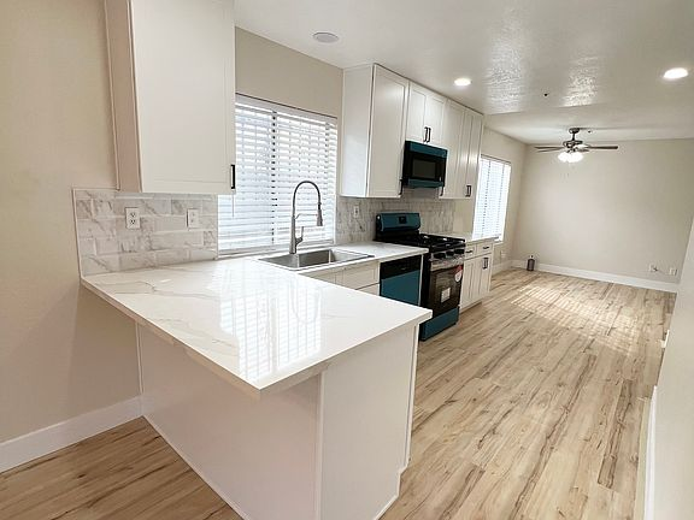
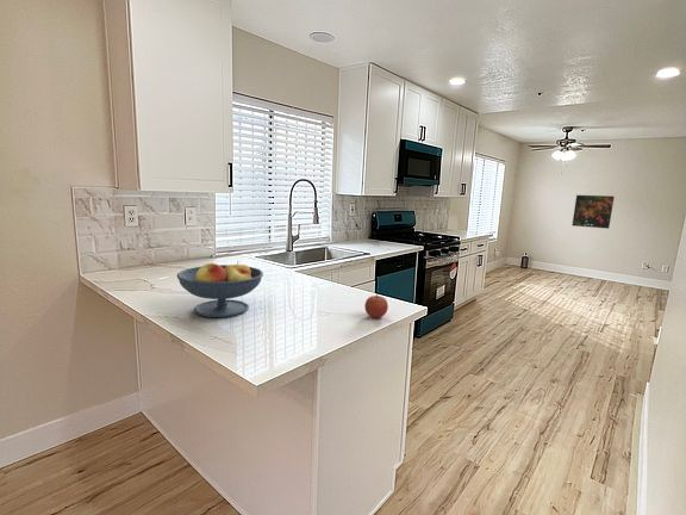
+ apple (376, 303)
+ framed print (592, 211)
+ fruit bowl (222, 284)
